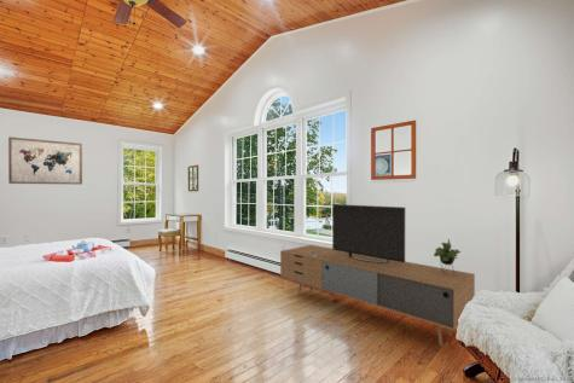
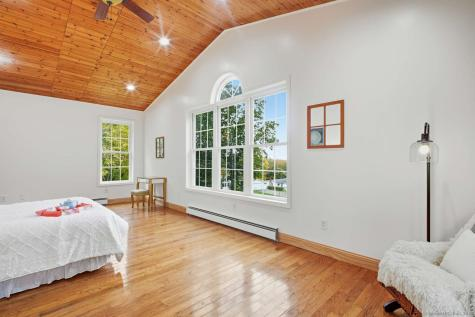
- wall art (47, 162)
- media console (363, 259)
